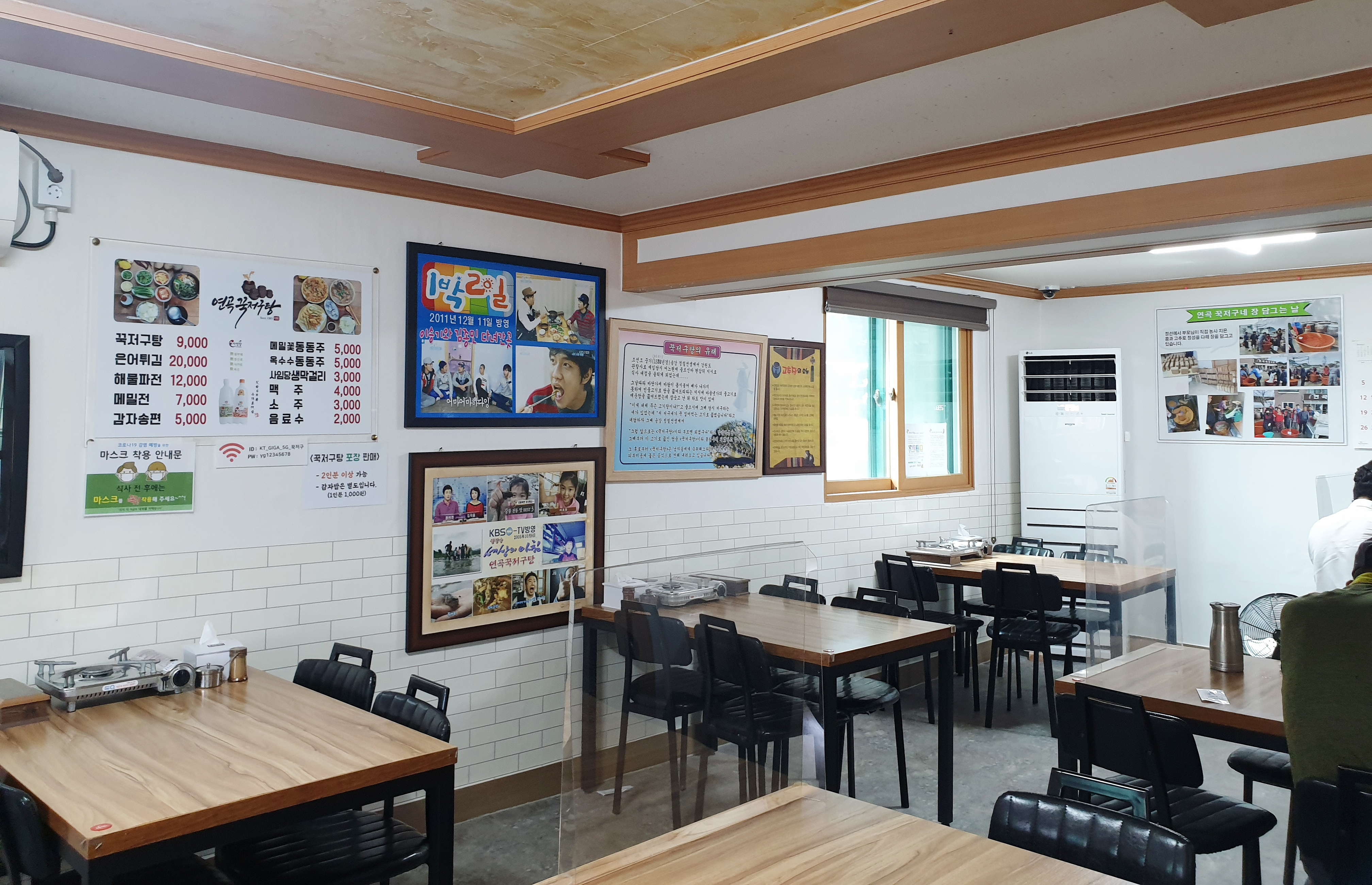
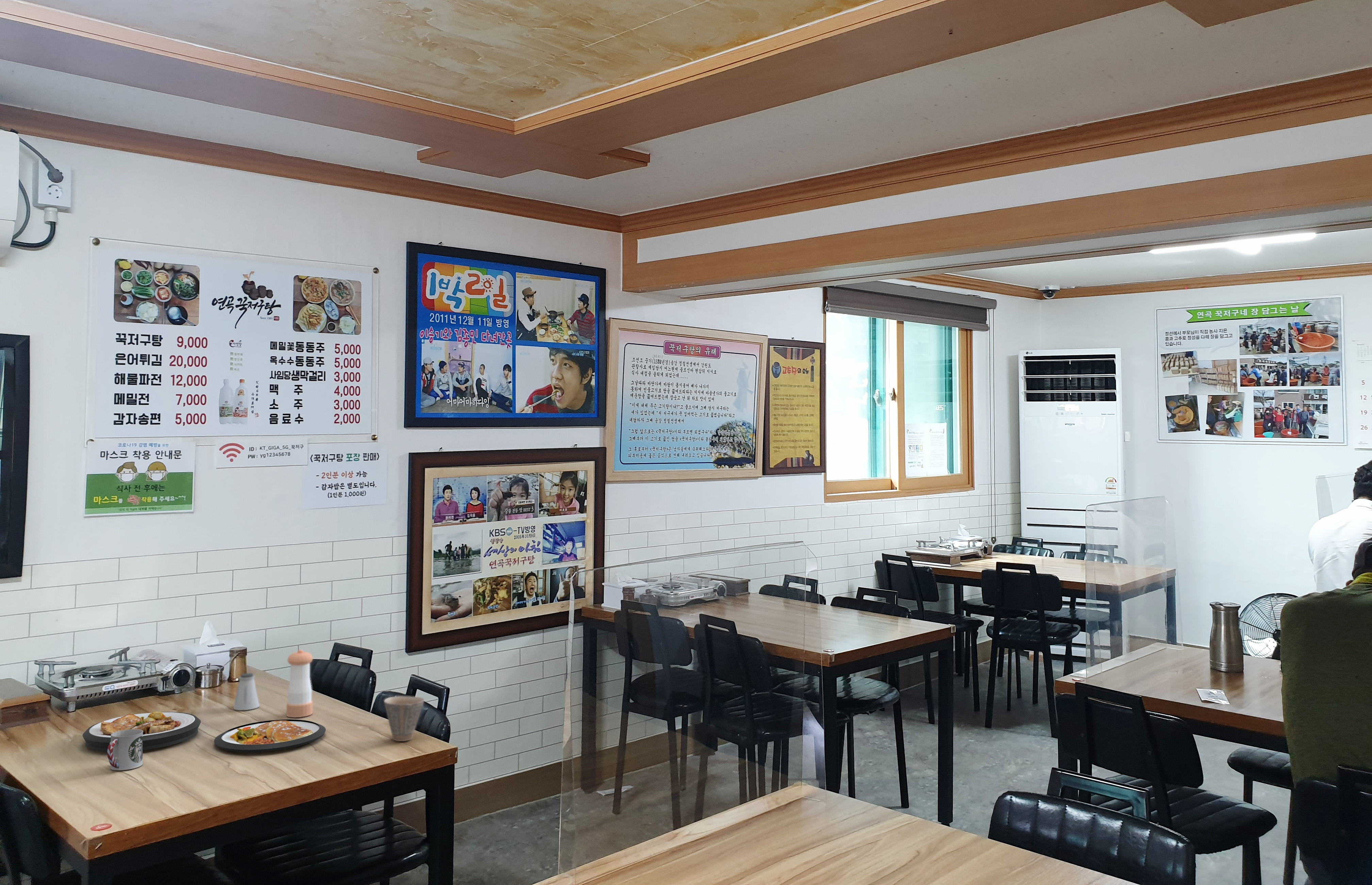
+ pepper shaker (300, 682)
+ cup (404, 719)
+ dish (271, 732)
+ plate (143, 726)
+ saltshaker (247, 691)
+ cup (122, 751)
